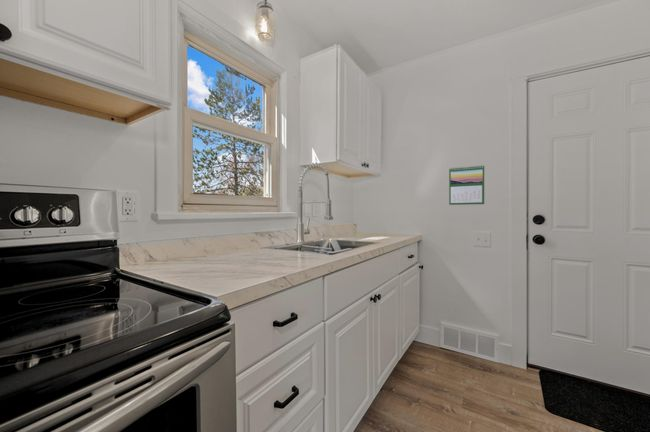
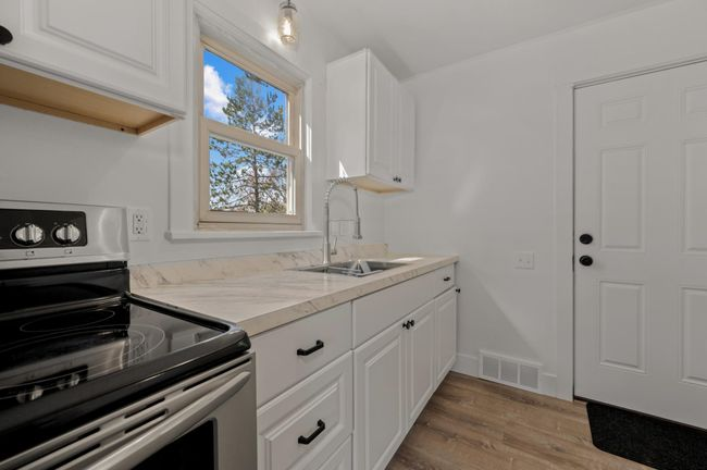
- calendar (466, 185)
